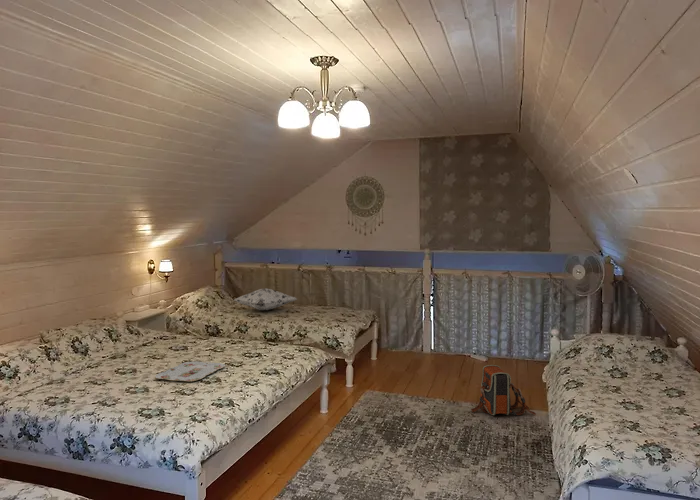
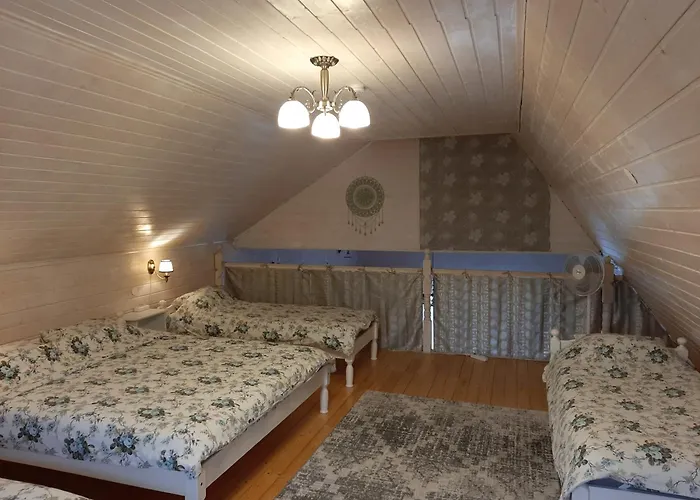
- decorative pillow (265, 299)
- backpack (501, 390)
- serving tray (191, 371)
